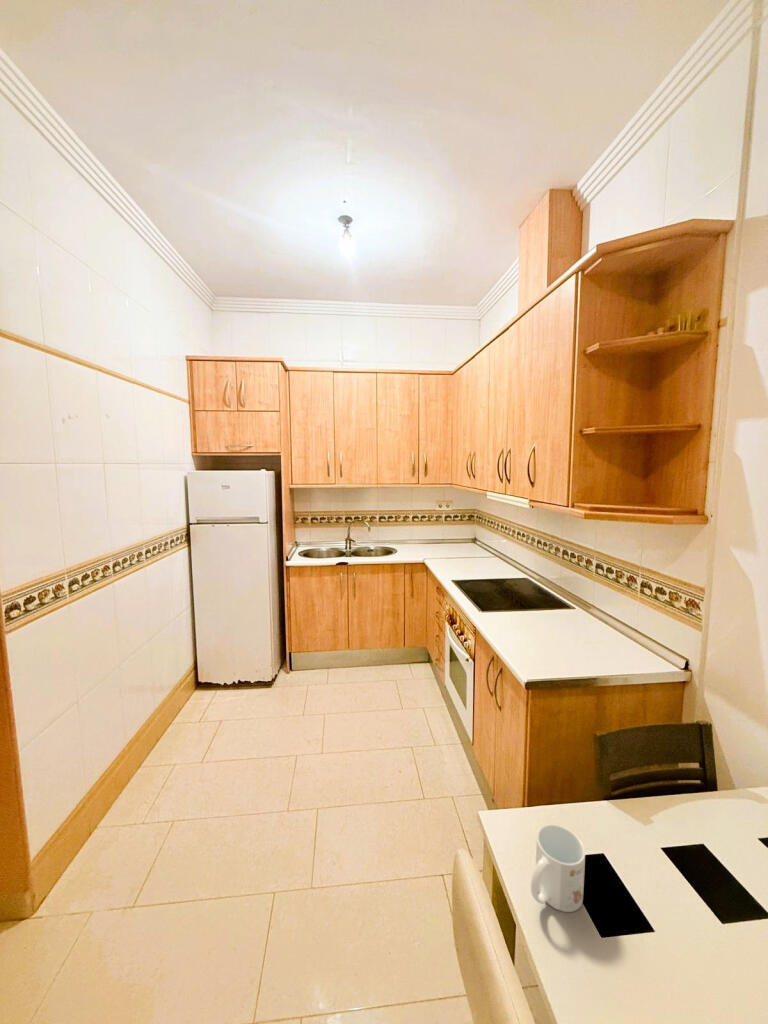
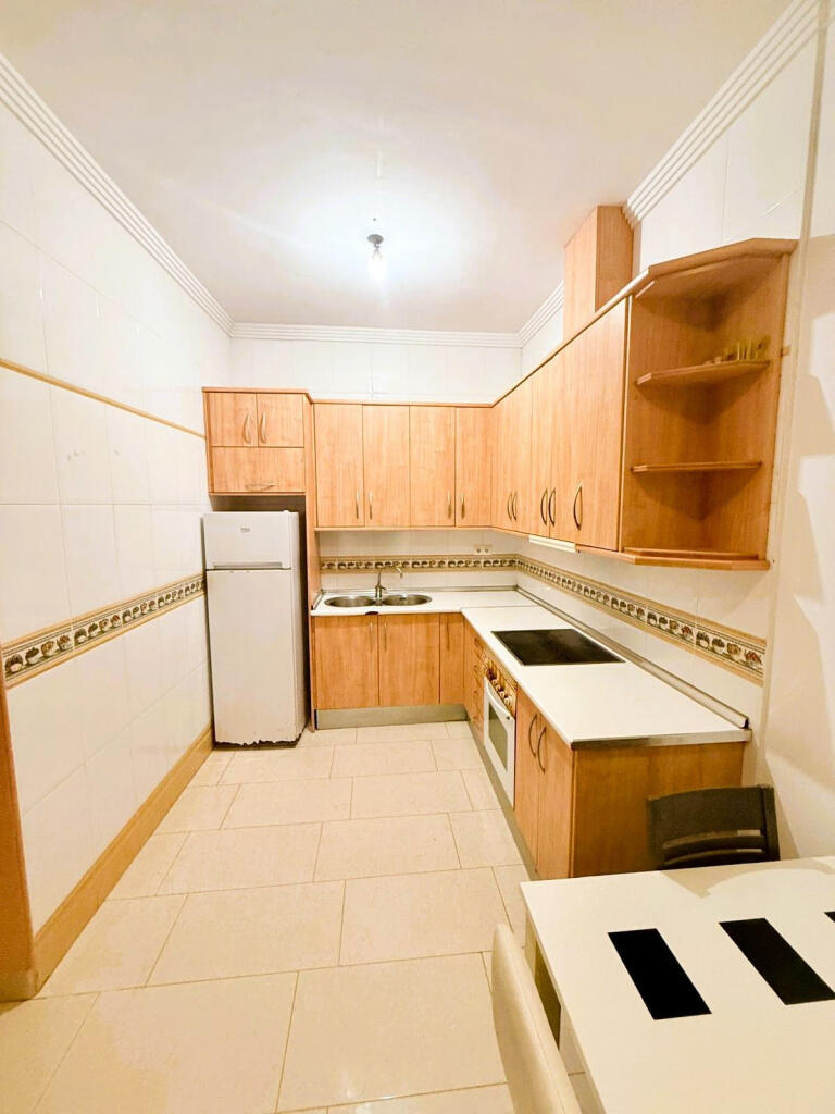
- mug (553, 871)
